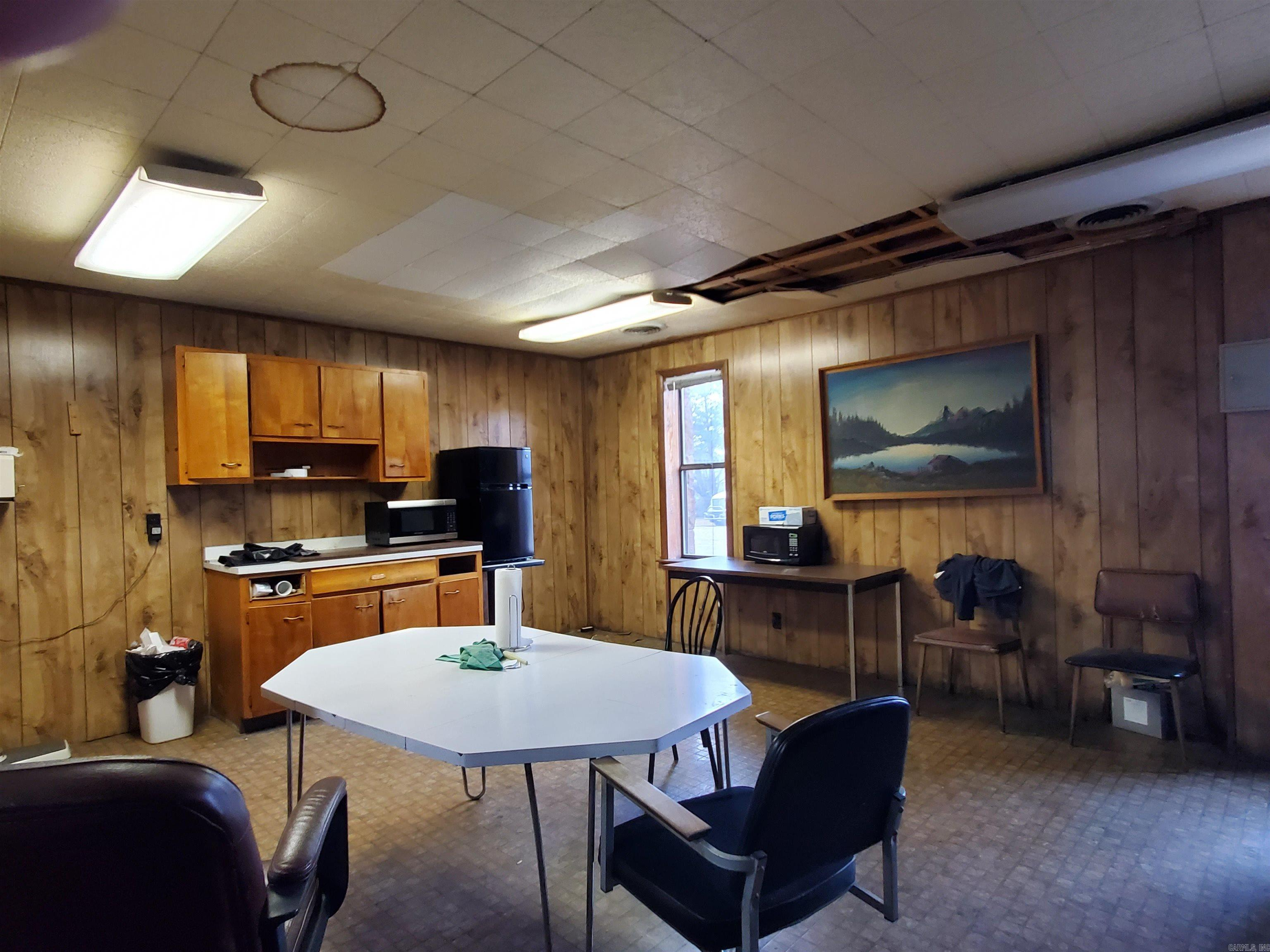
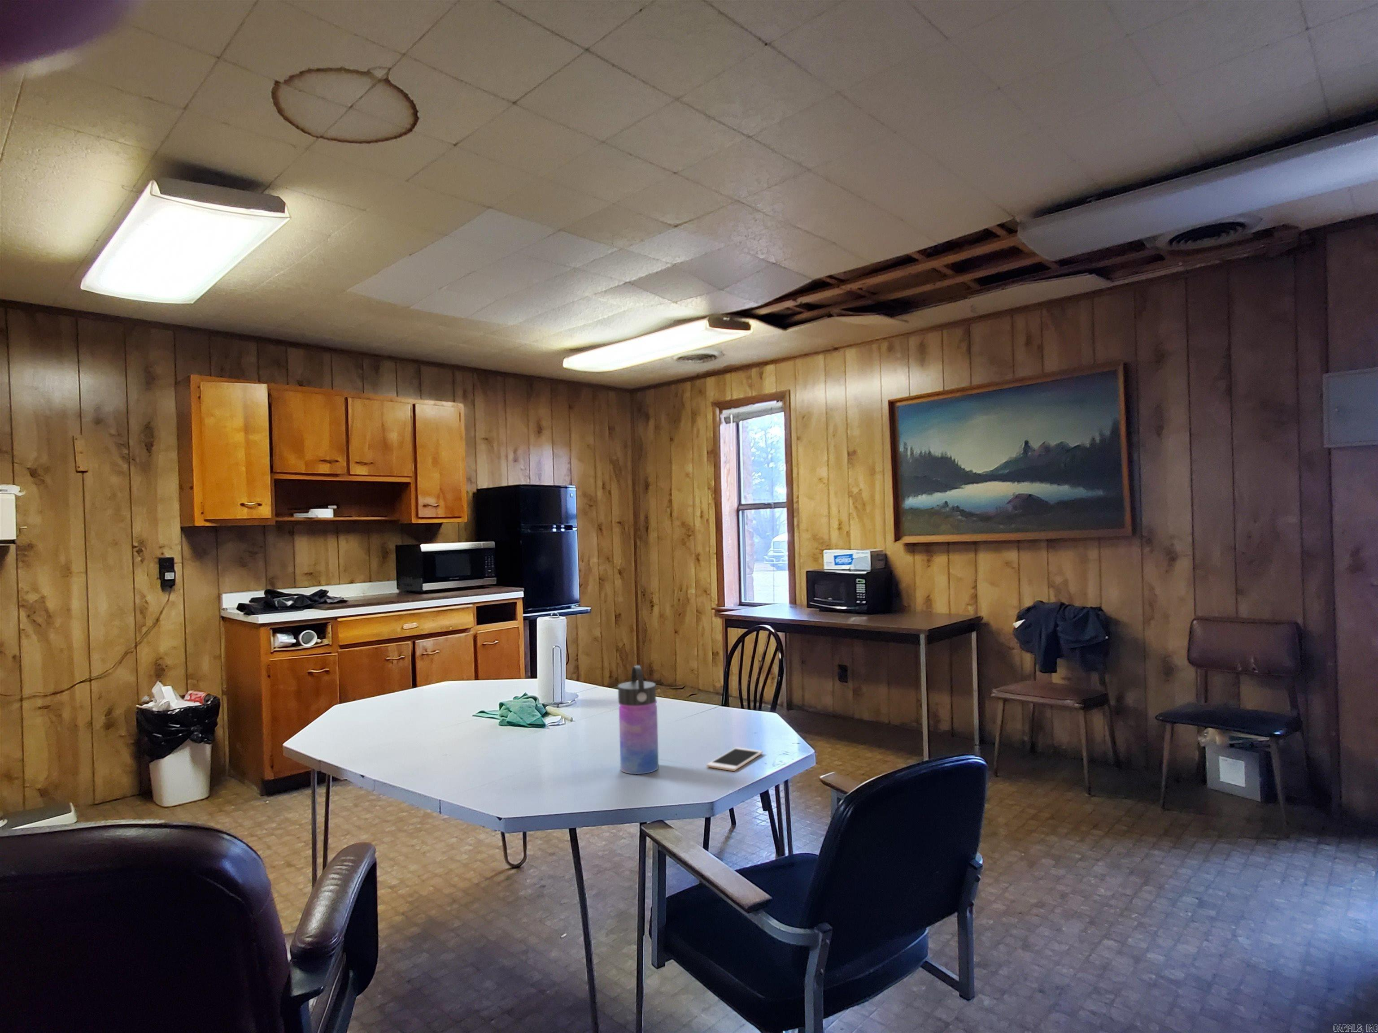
+ water bottle (638, 716)
+ cell phone (736, 758)
